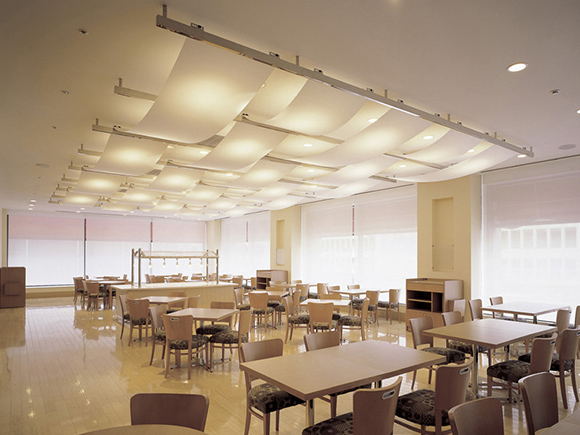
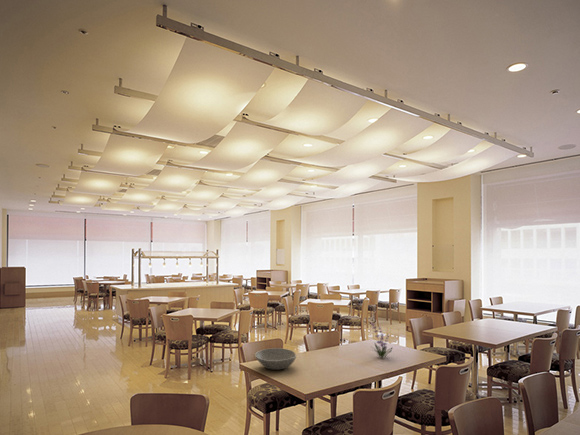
+ plant (381, 339)
+ bowl (275, 360)
